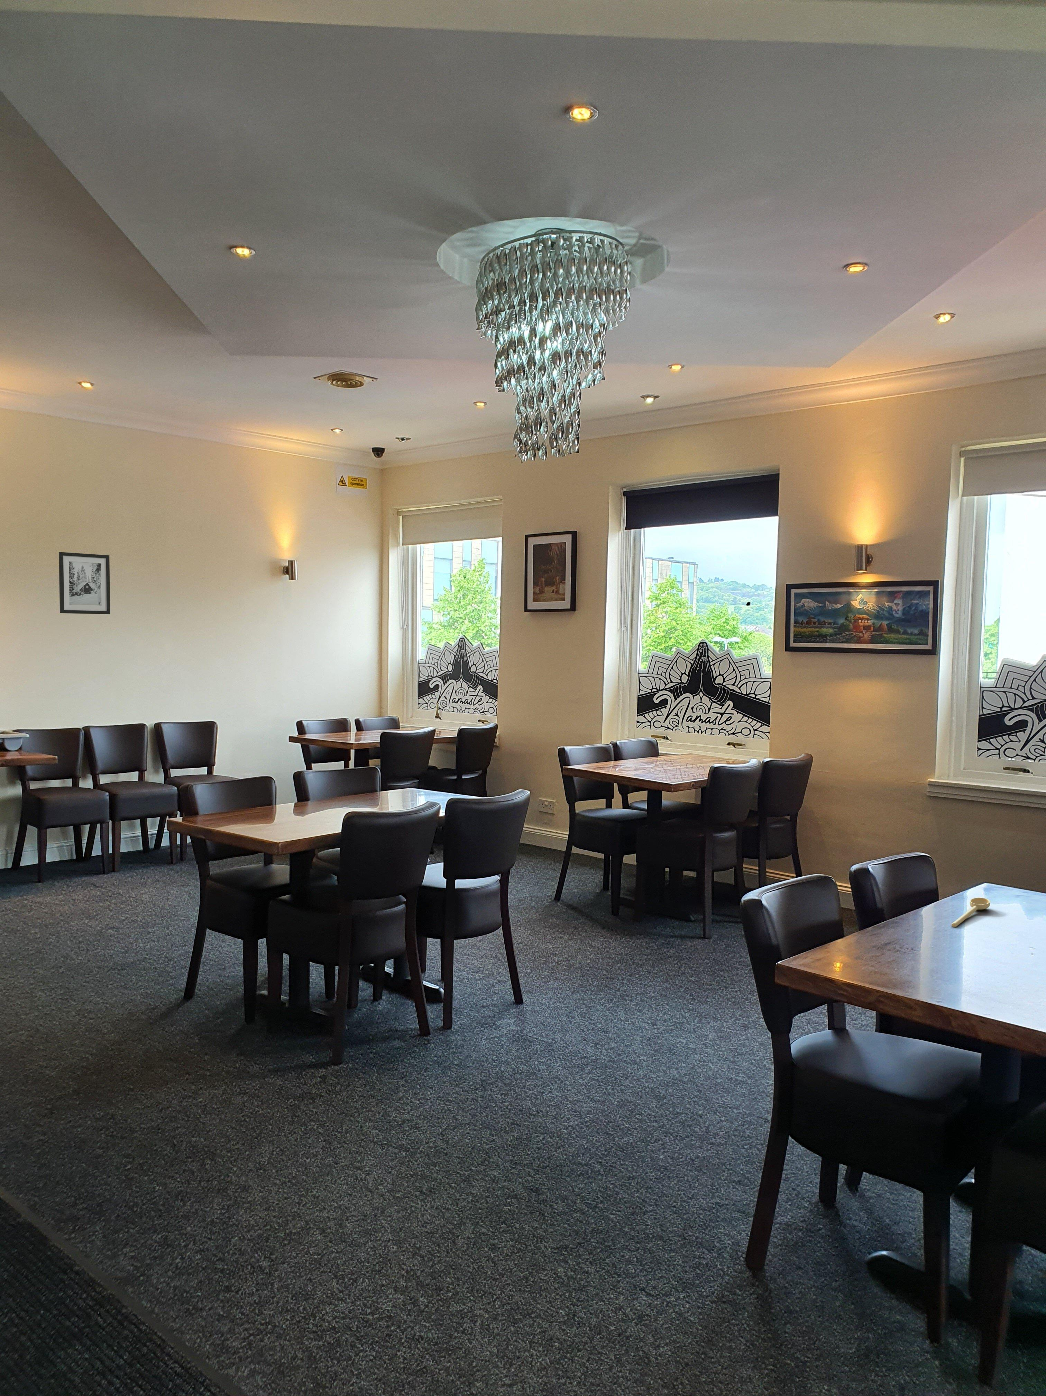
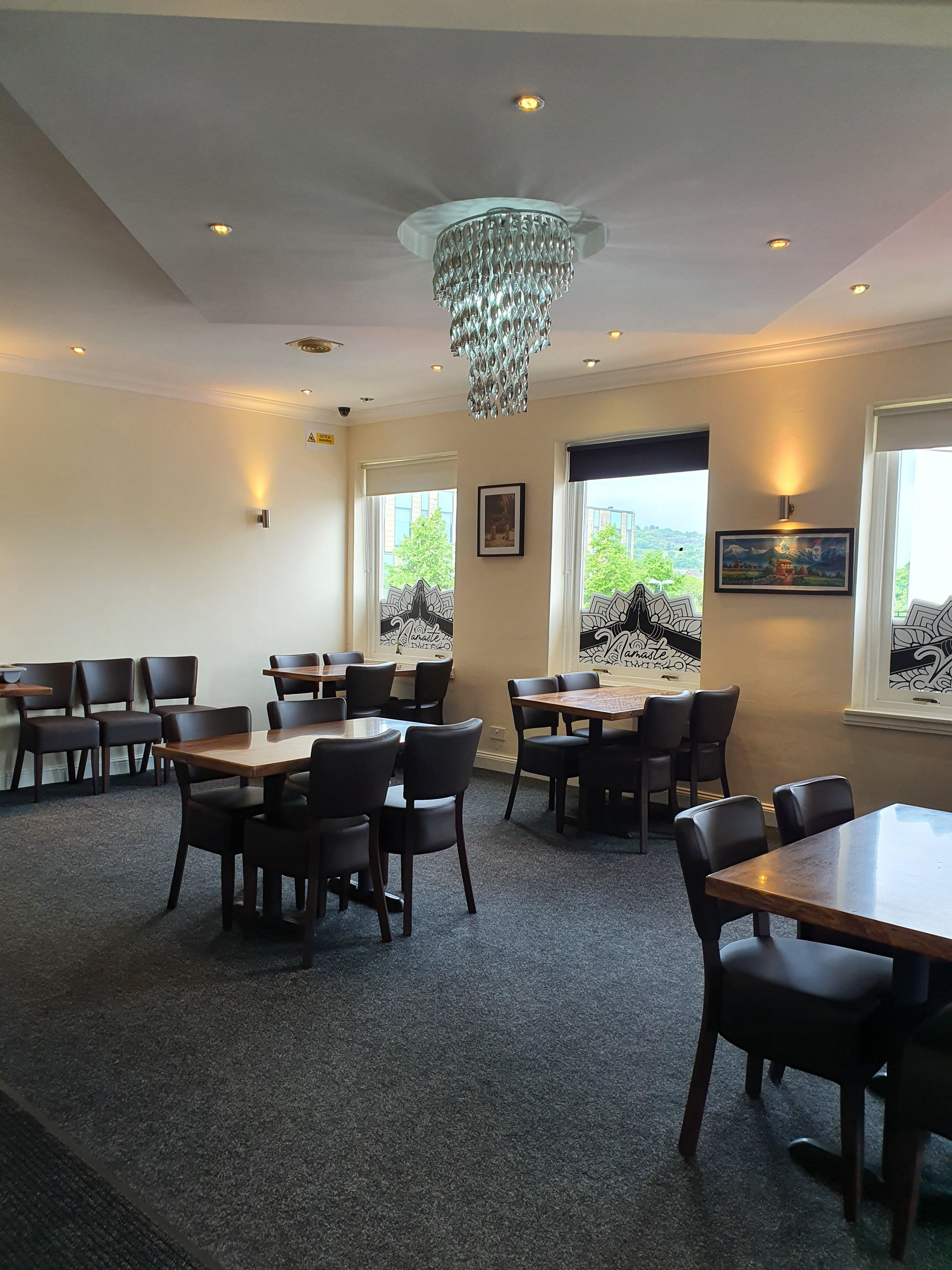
- wall art (85, 584)
- spoon (969, 912)
